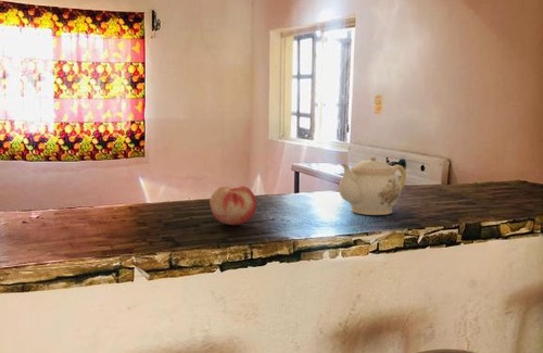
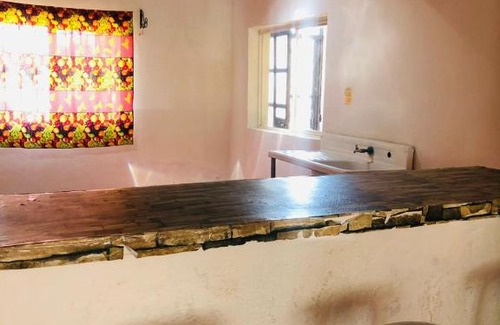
- teapot (374, 184)
- fruit (232, 204)
